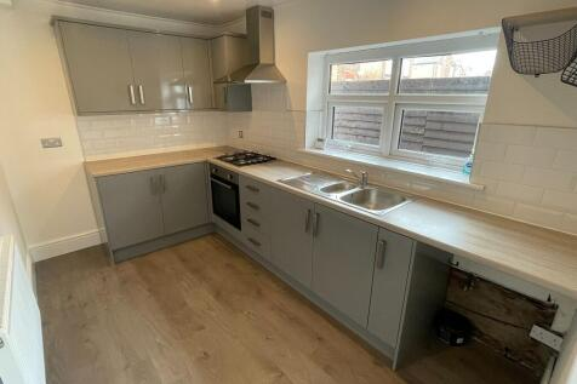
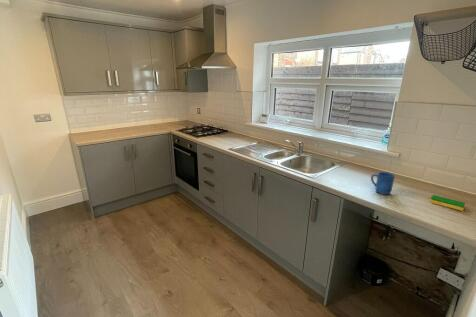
+ dish sponge (447, 202)
+ mug (381, 182)
